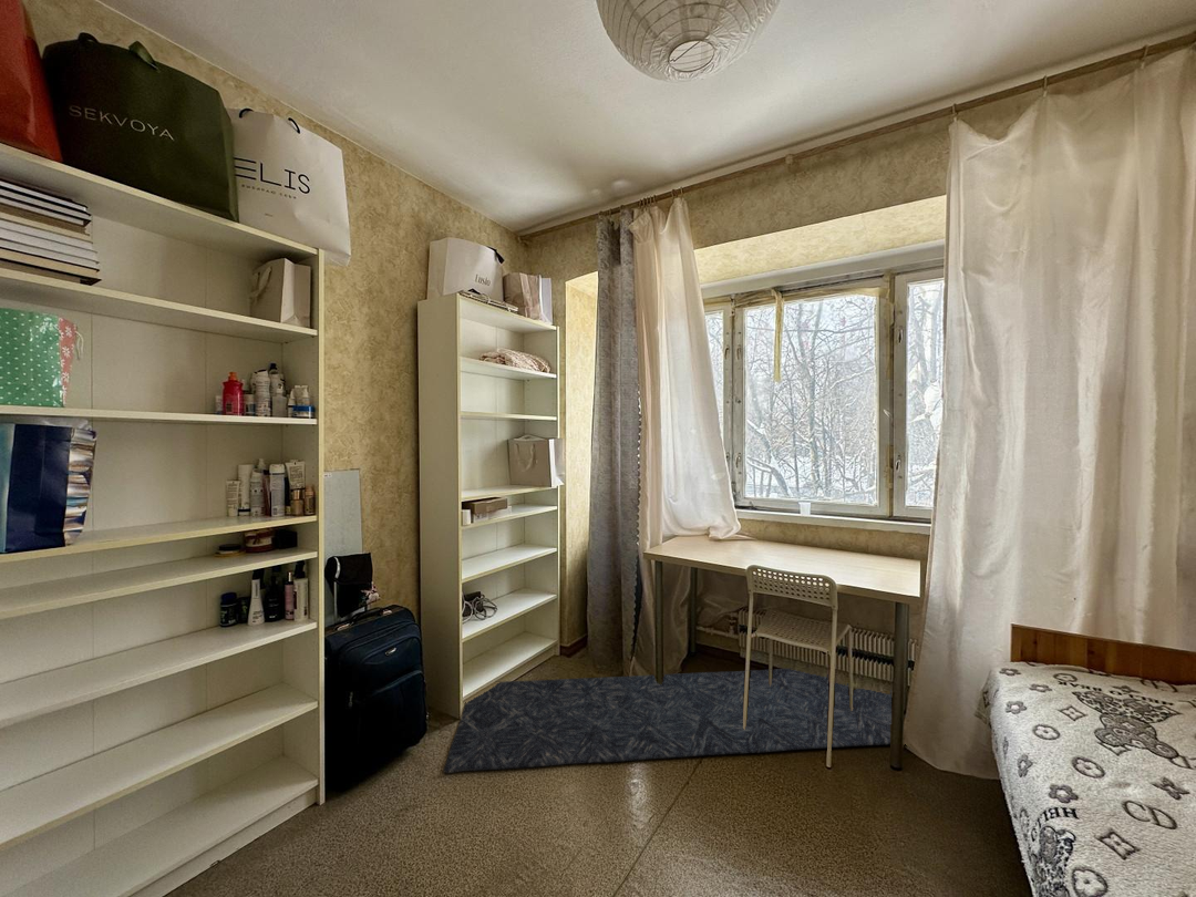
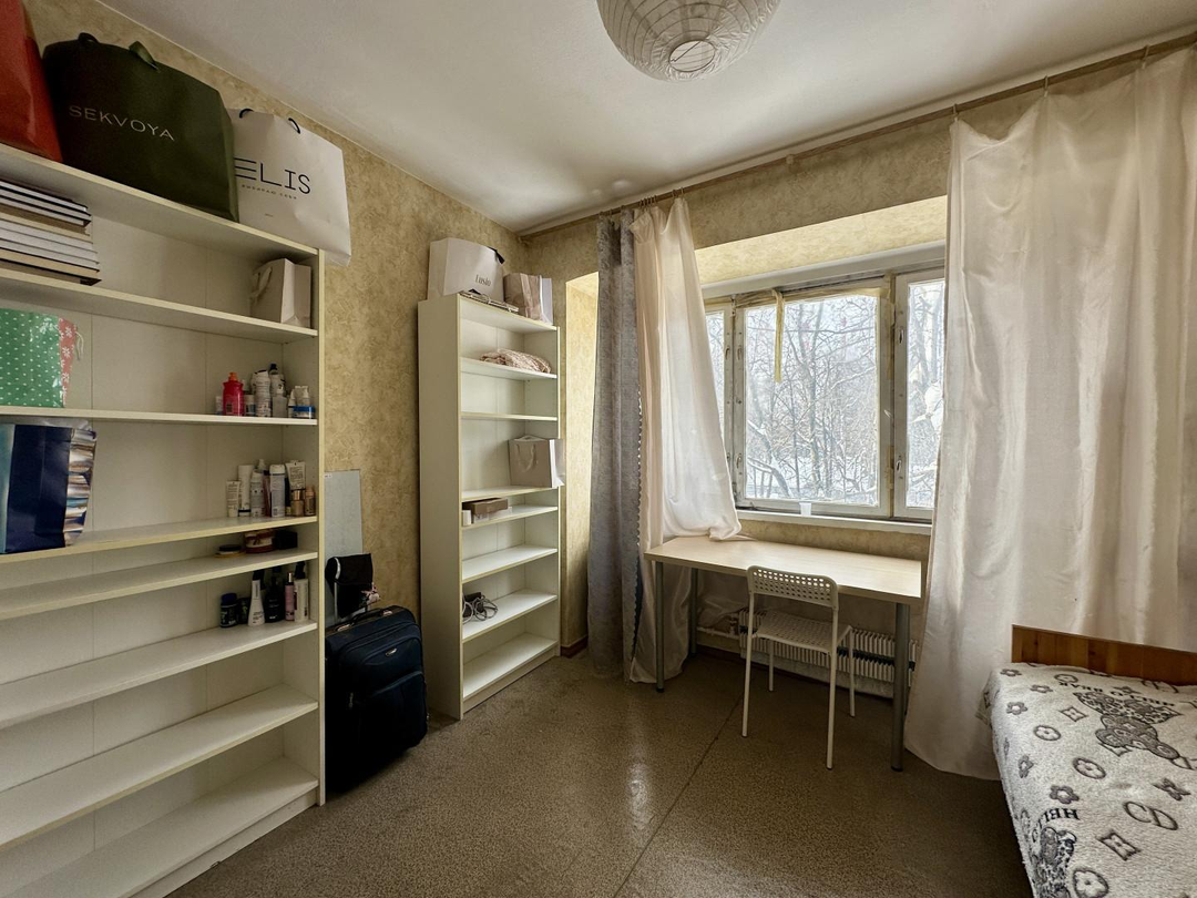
- rug (699, 708)
